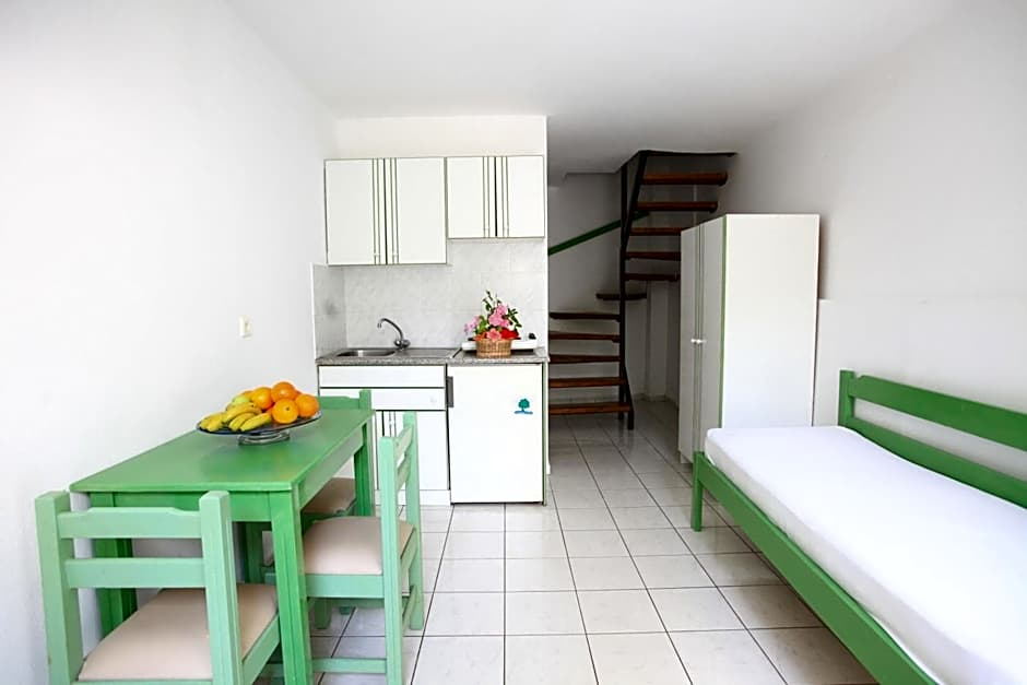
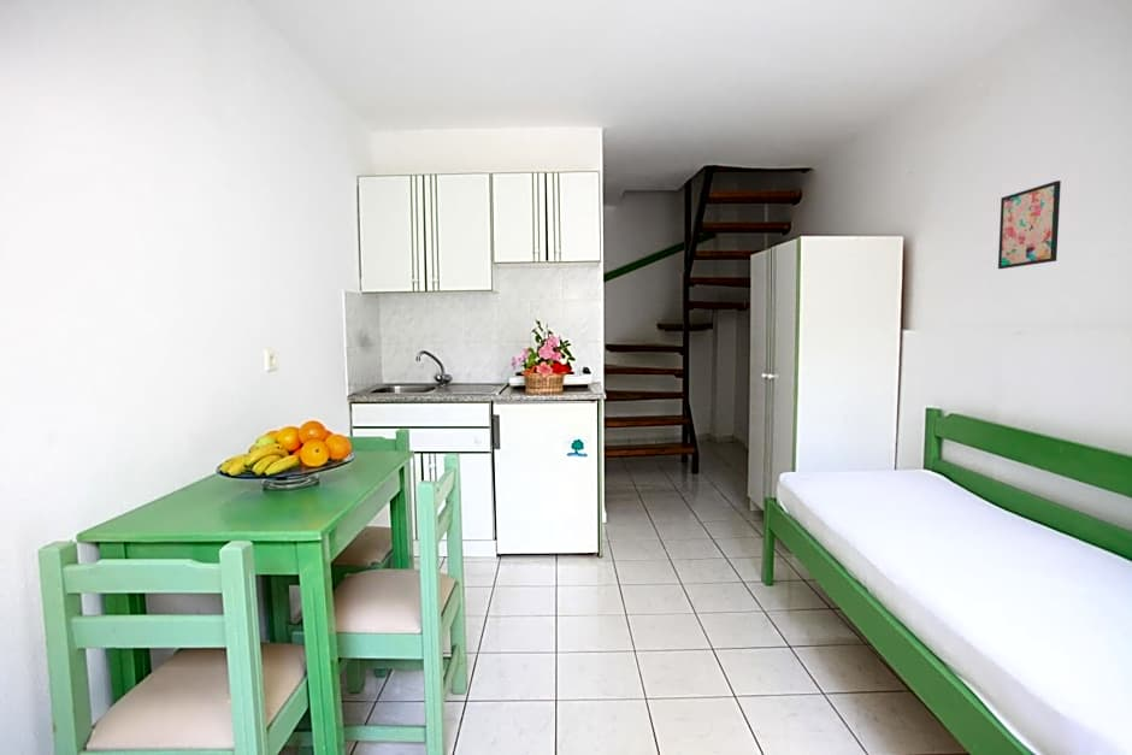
+ wall art (1027, 228)
